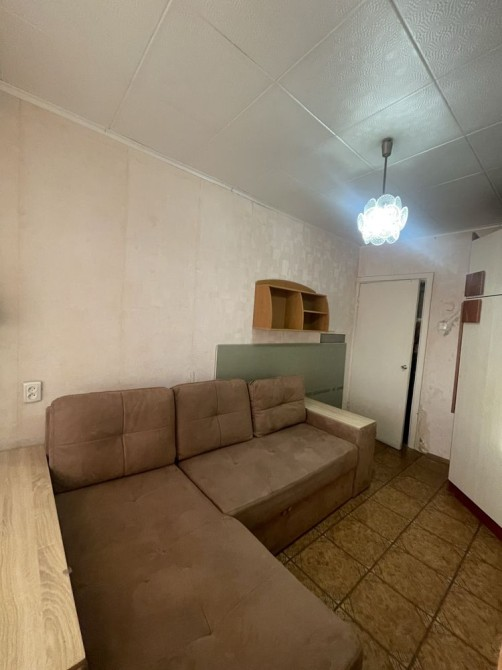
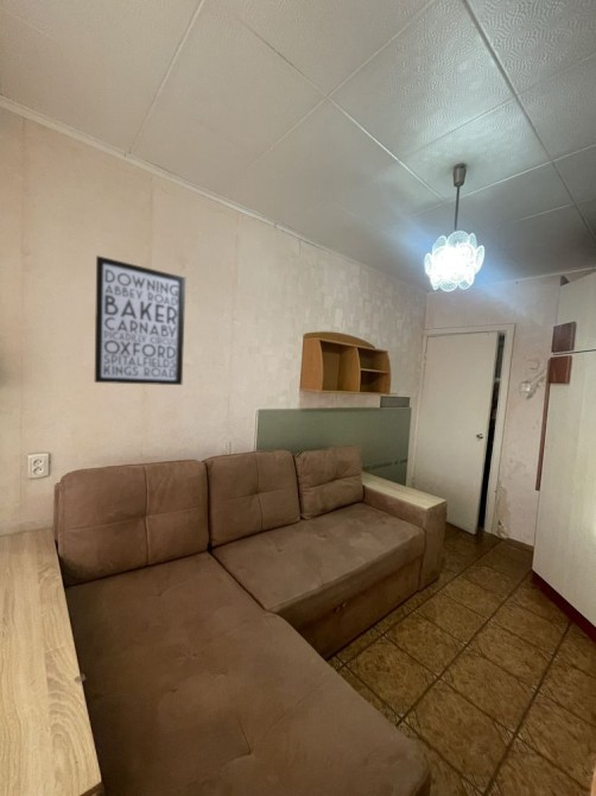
+ wall art (142, 326)
